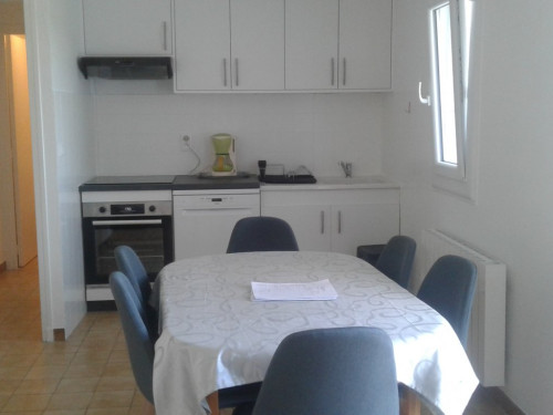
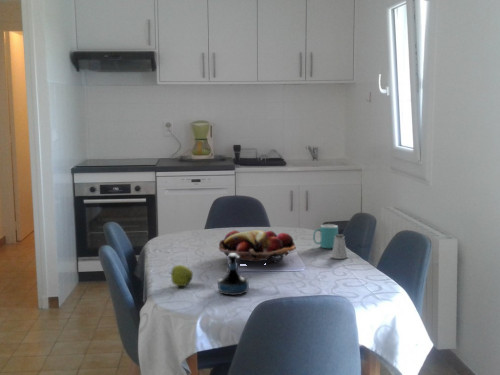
+ tequila bottle (233, 273)
+ mug (325, 236)
+ saltshaker (339, 245)
+ fruit basket (257, 244)
+ apple (181, 275)
